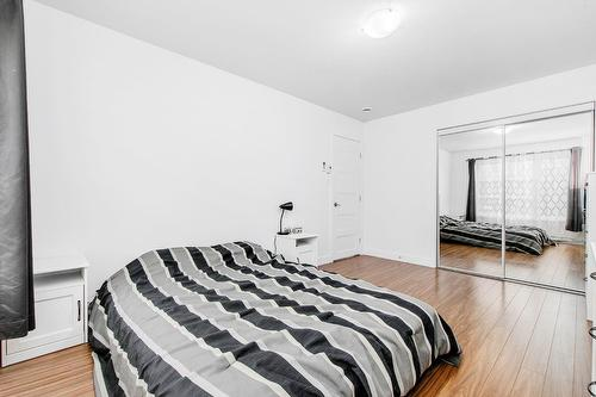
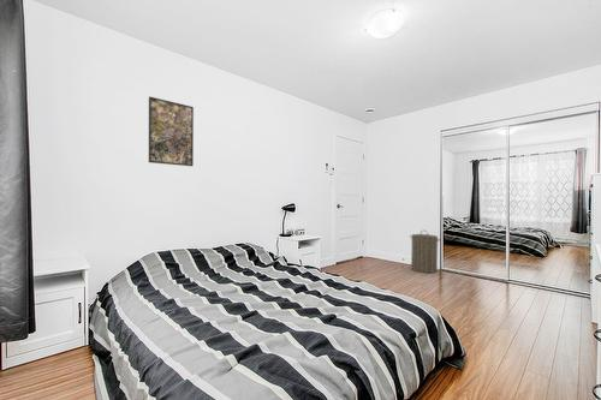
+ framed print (172, 133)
+ laundry hamper (424, 250)
